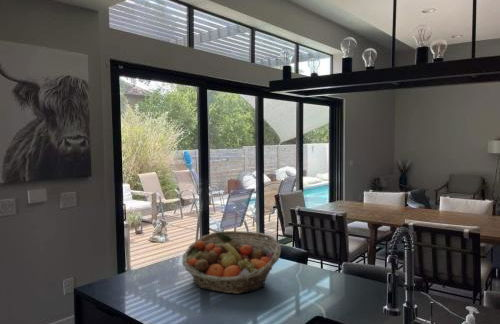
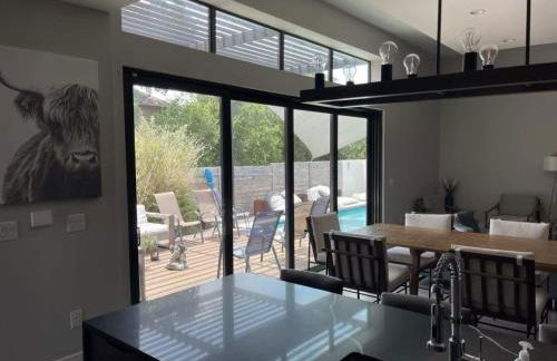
- fruit basket (231, 260)
